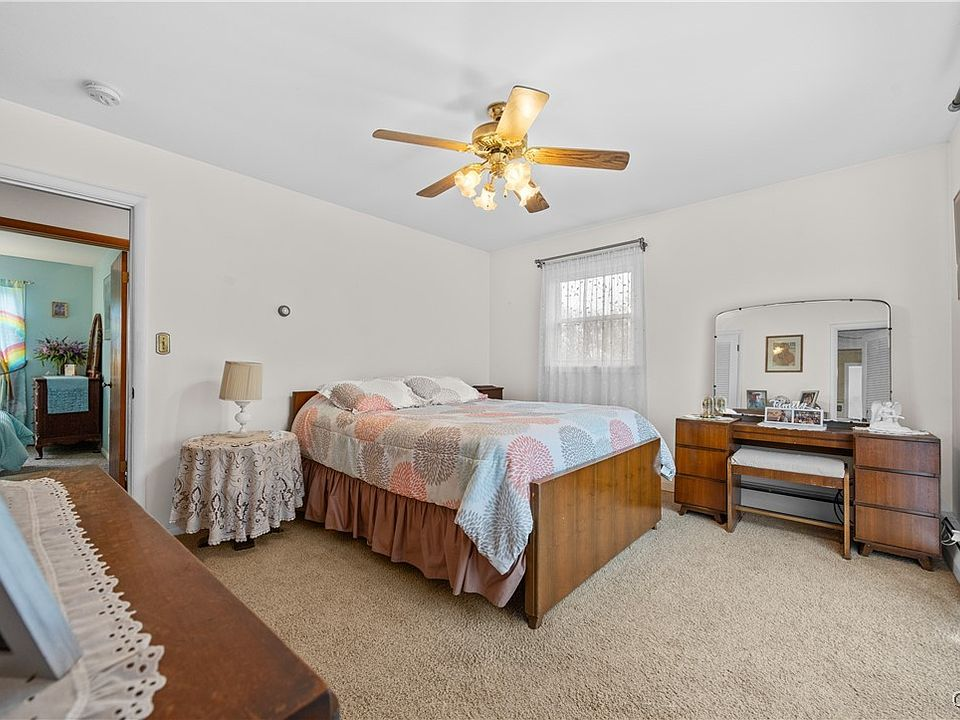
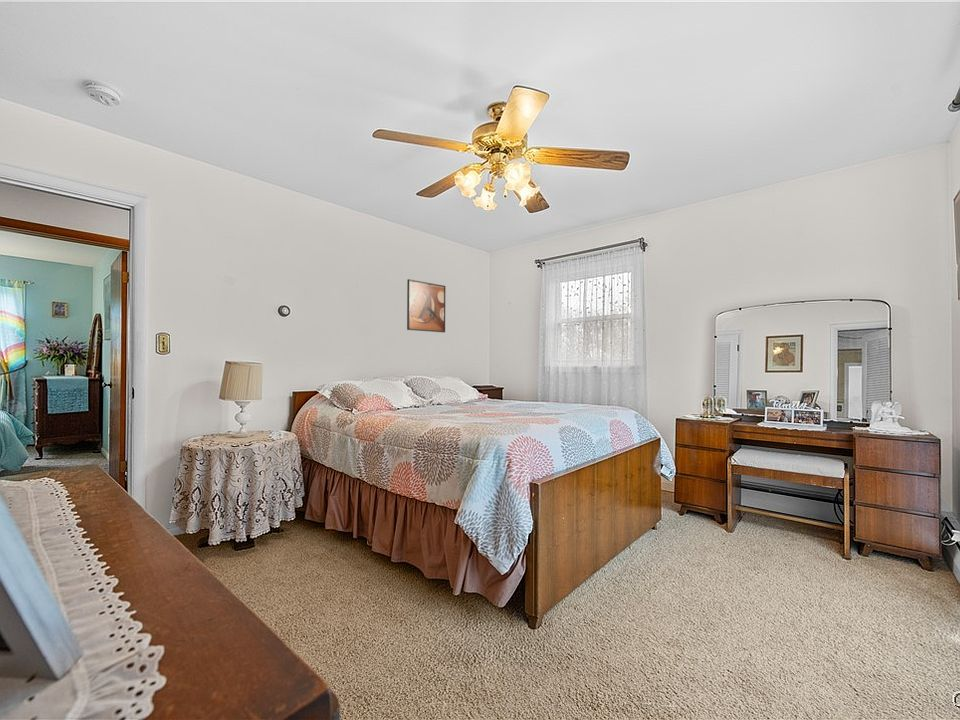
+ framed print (427, 306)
